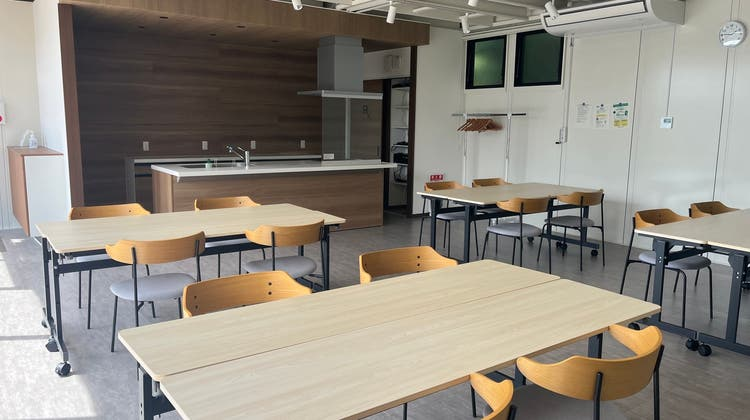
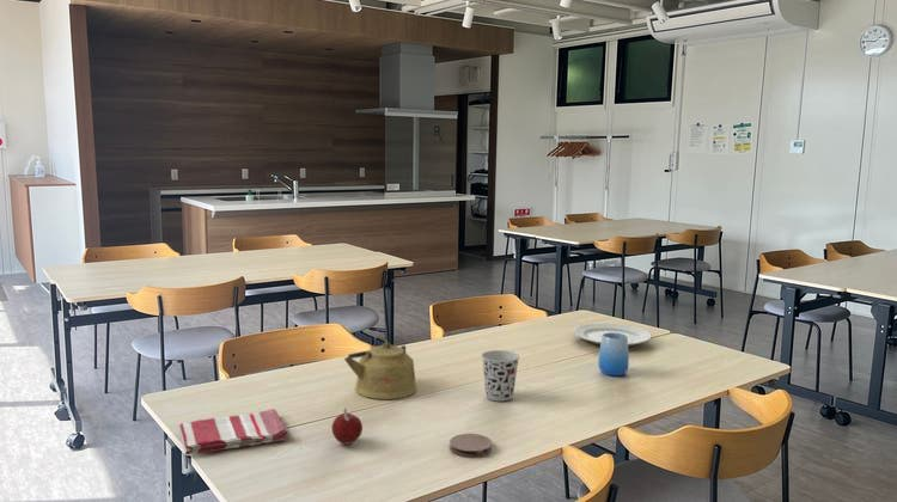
+ cup (614, 354)
+ cup (499, 375)
+ chinaware (611, 331)
+ dish towel (233, 429)
+ coaster (470, 445)
+ fruit (348, 423)
+ kettle (379, 365)
